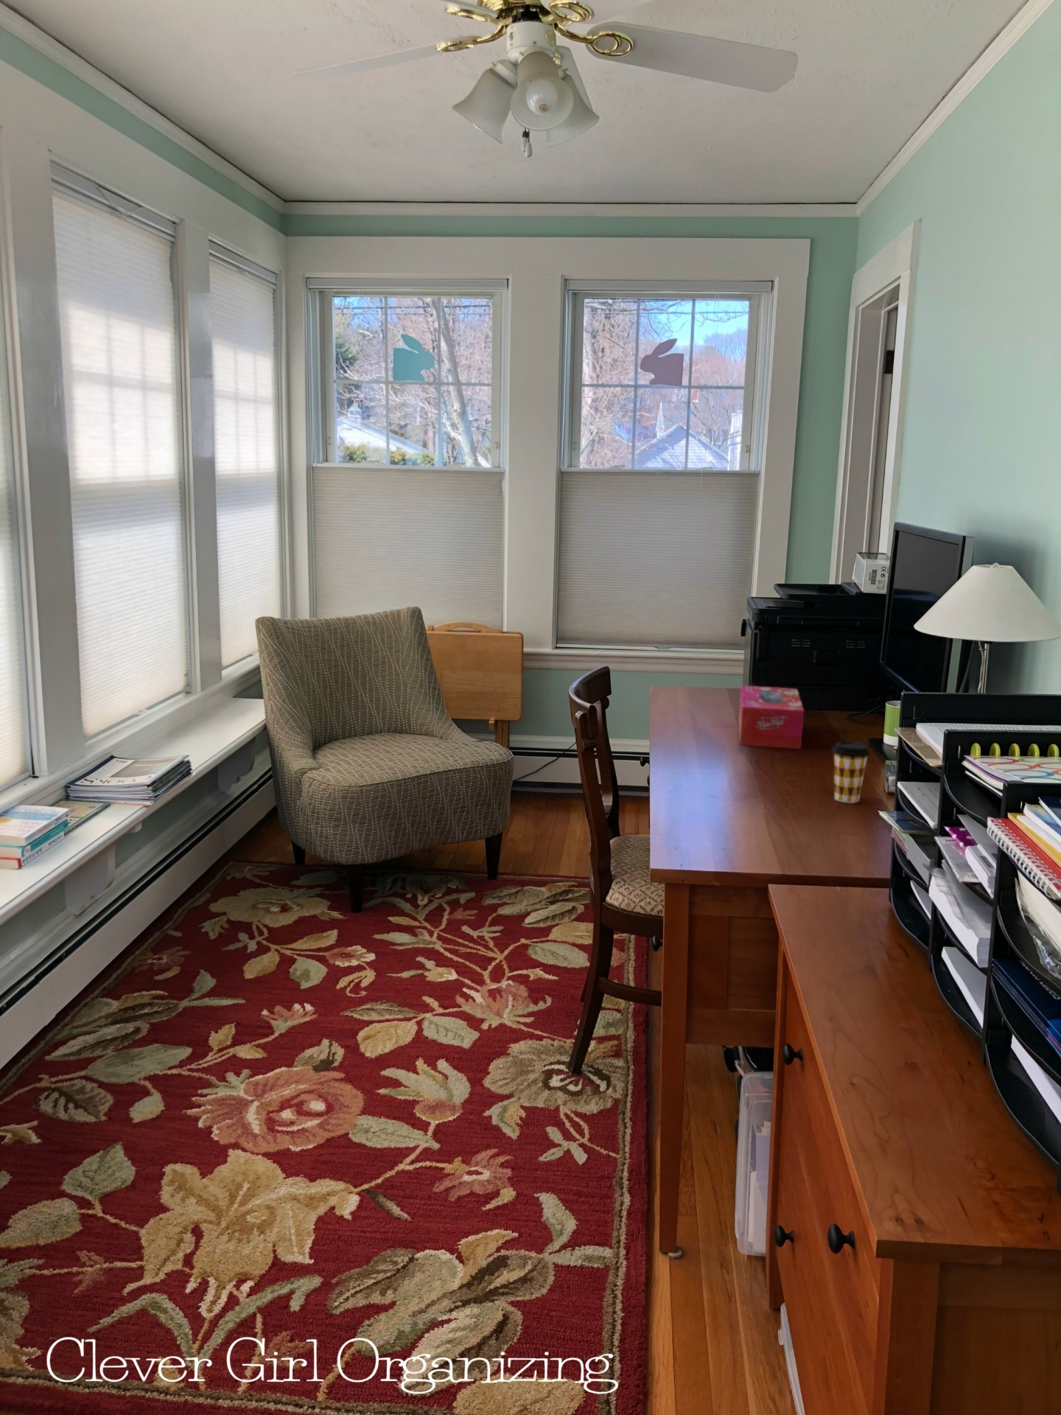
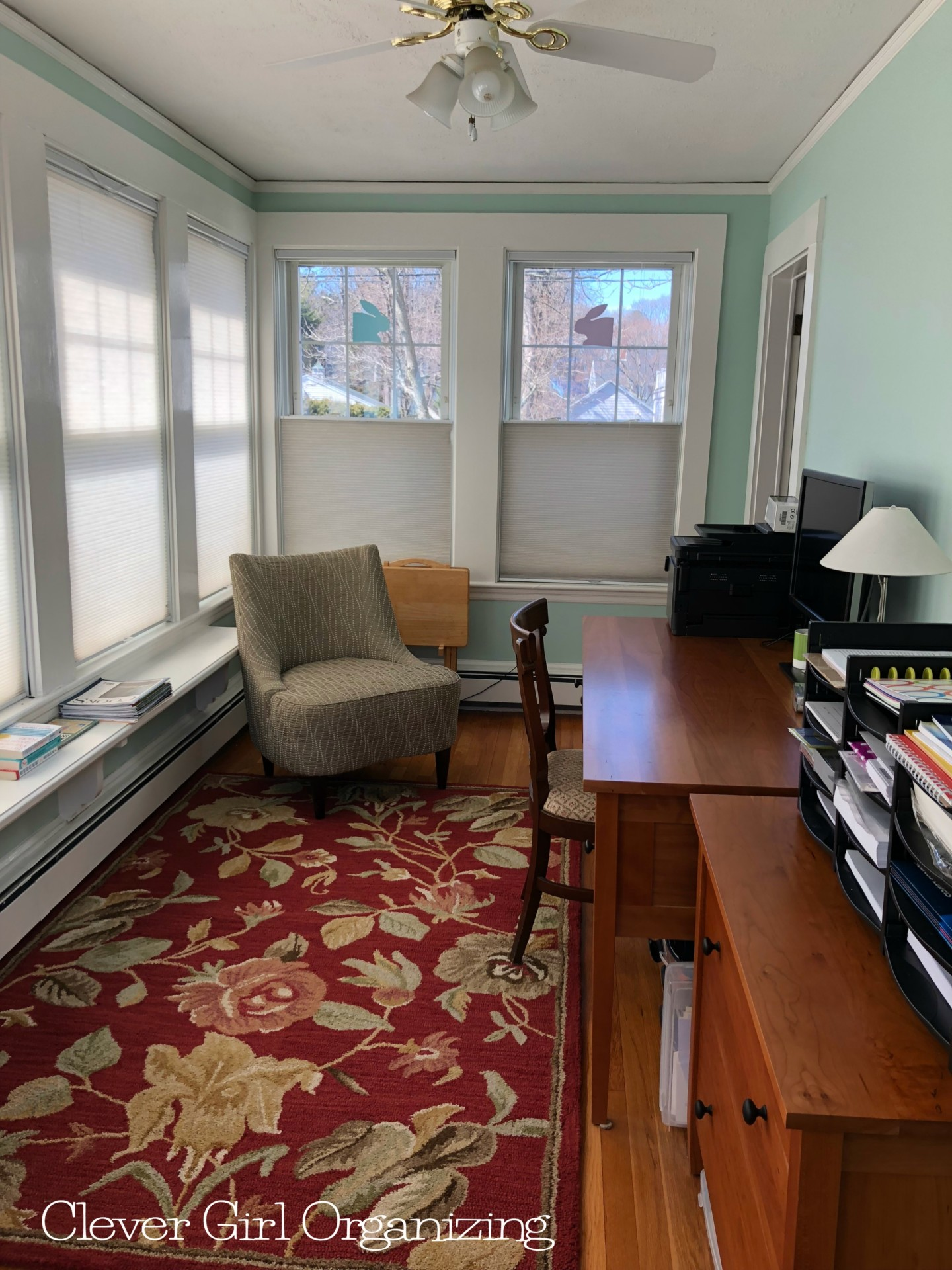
- coffee cup (849, 772)
- tissue box (769, 715)
